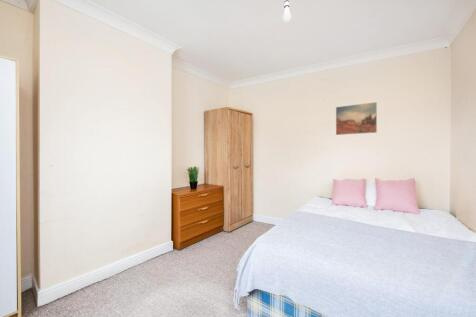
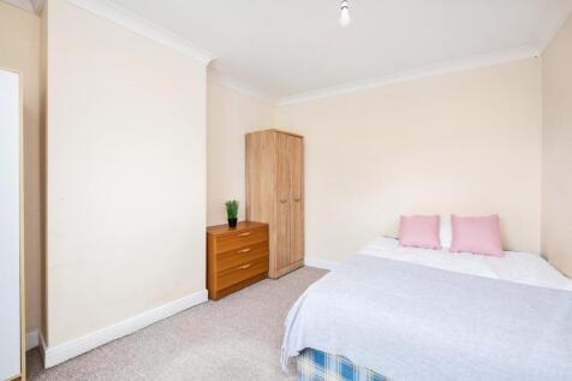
- wall art (355, 119)
